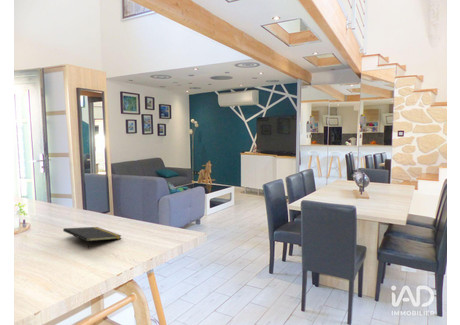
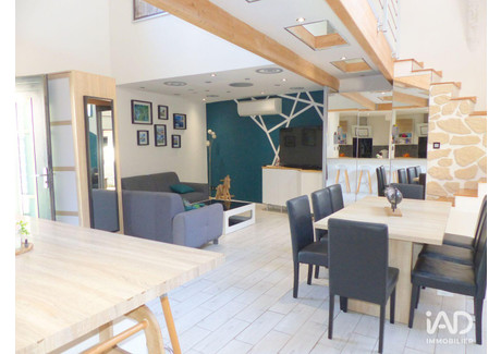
- notepad (92, 233)
